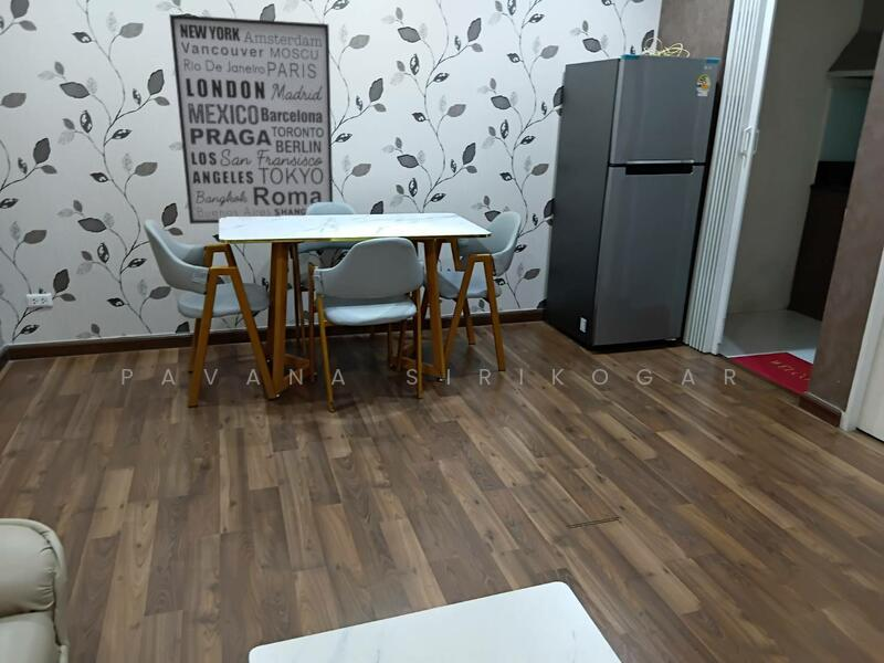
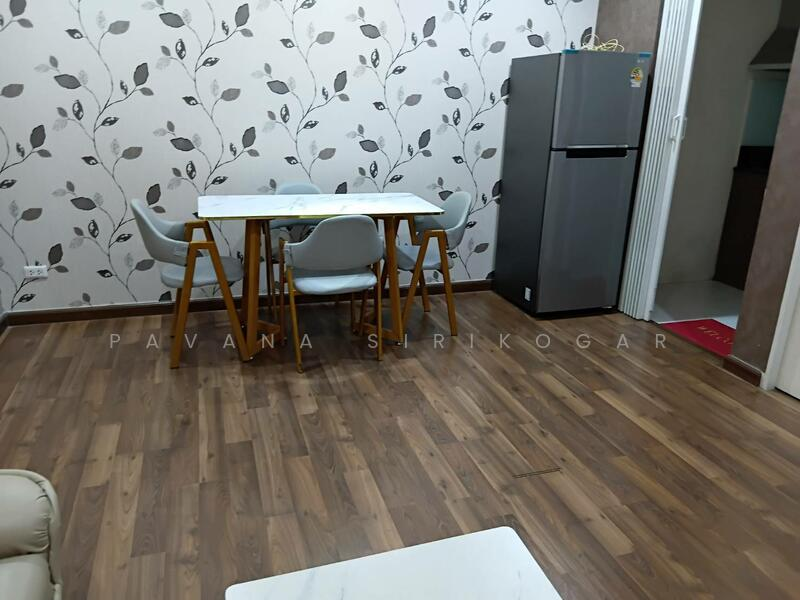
- wall art (257, 125)
